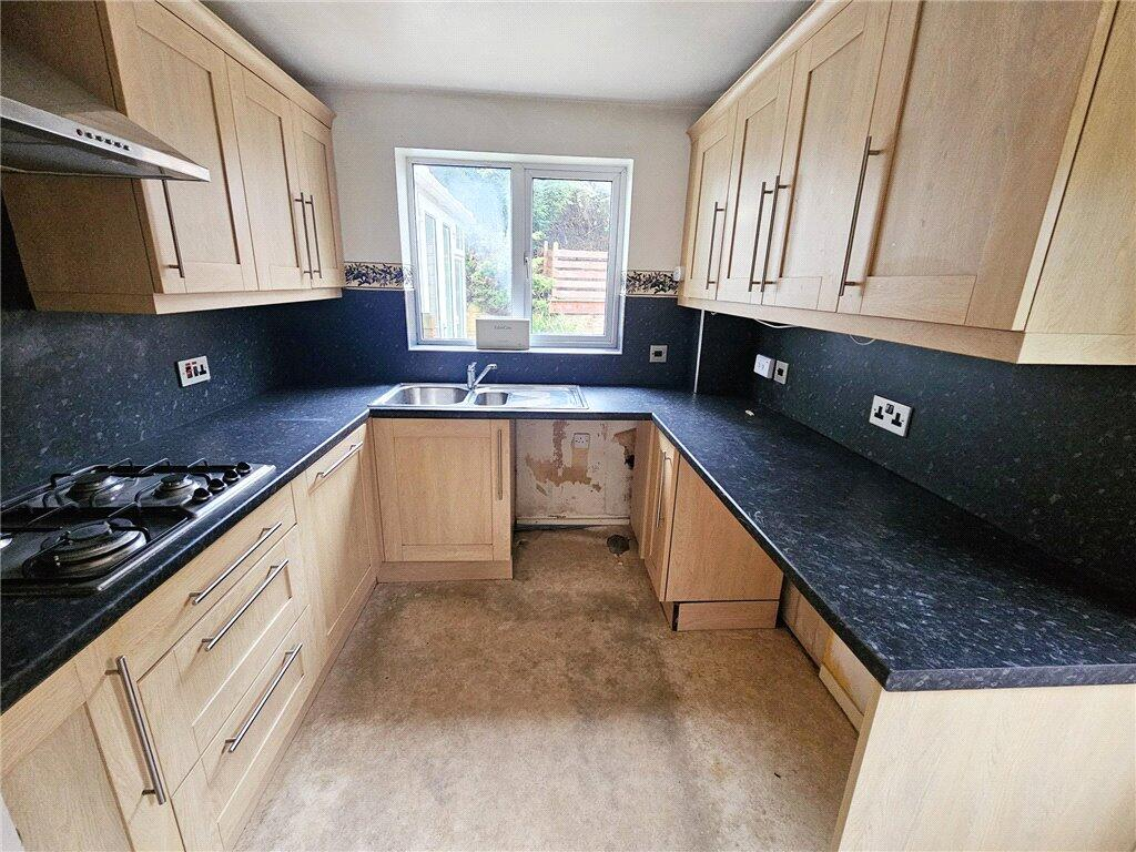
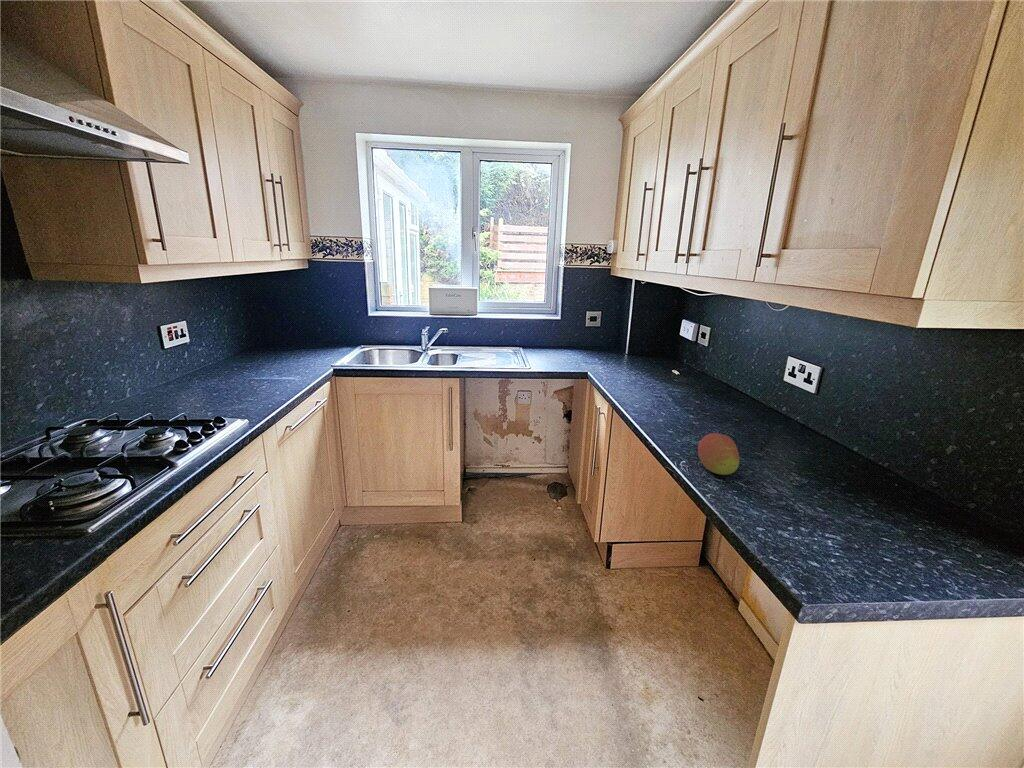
+ fruit (718, 453)
